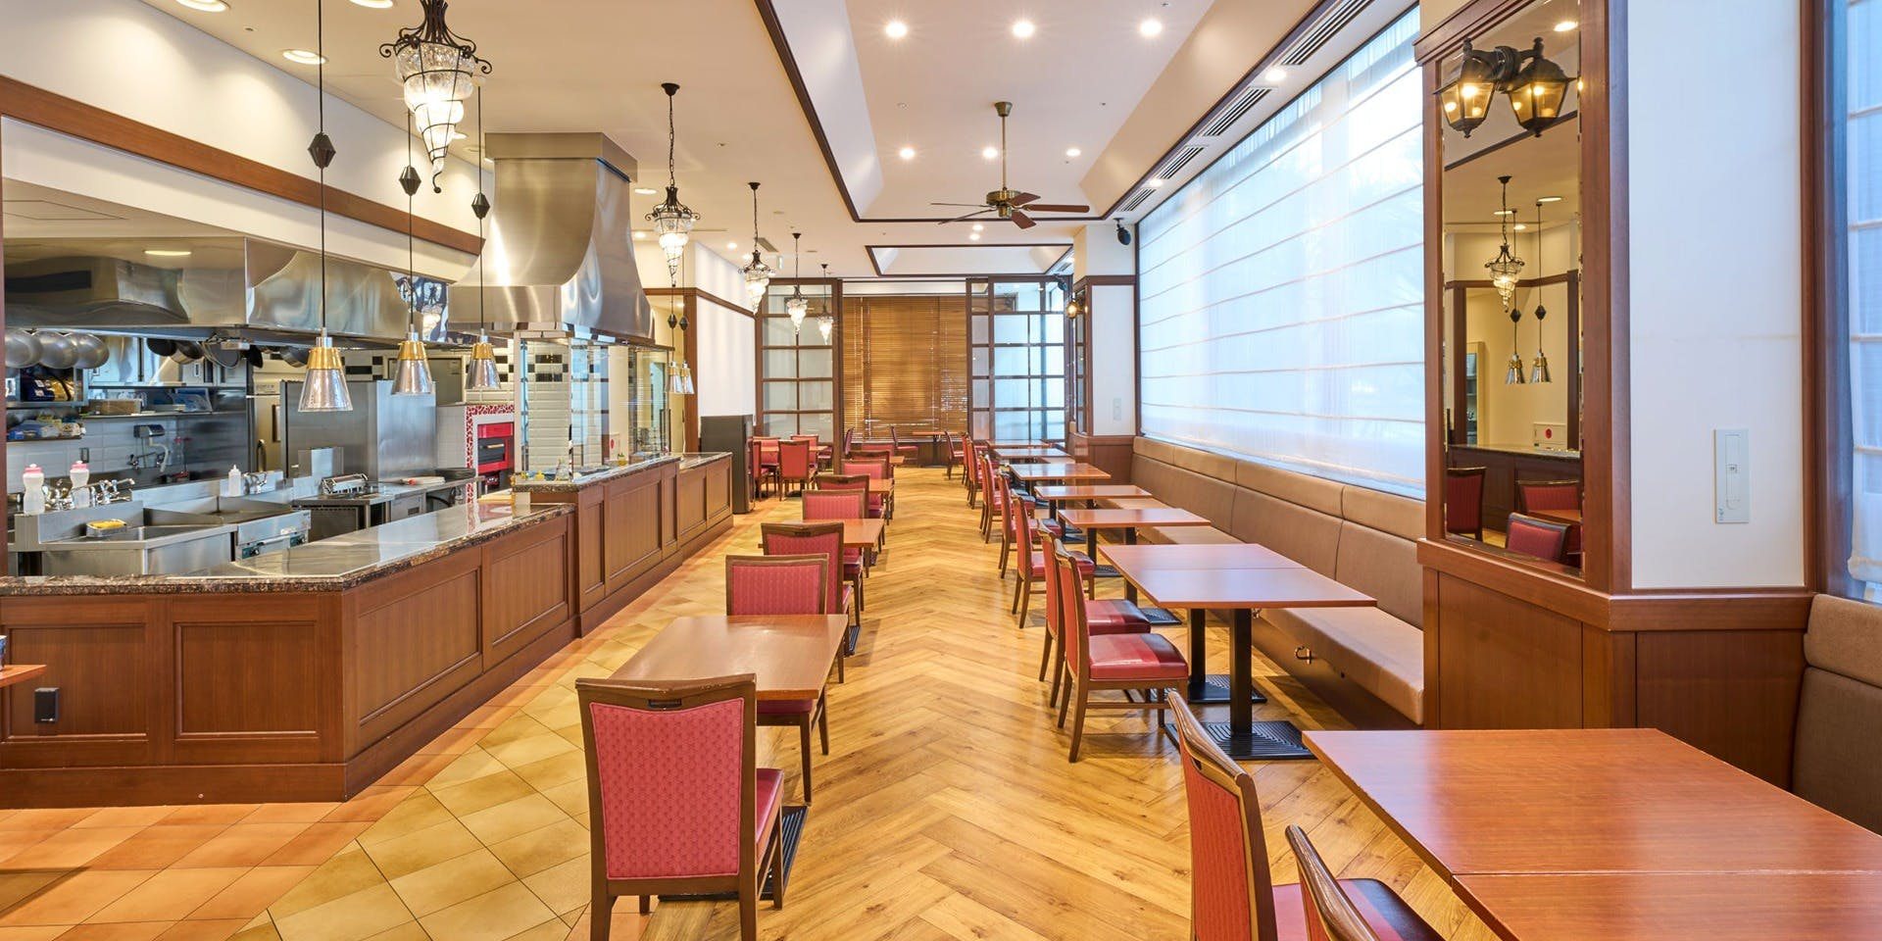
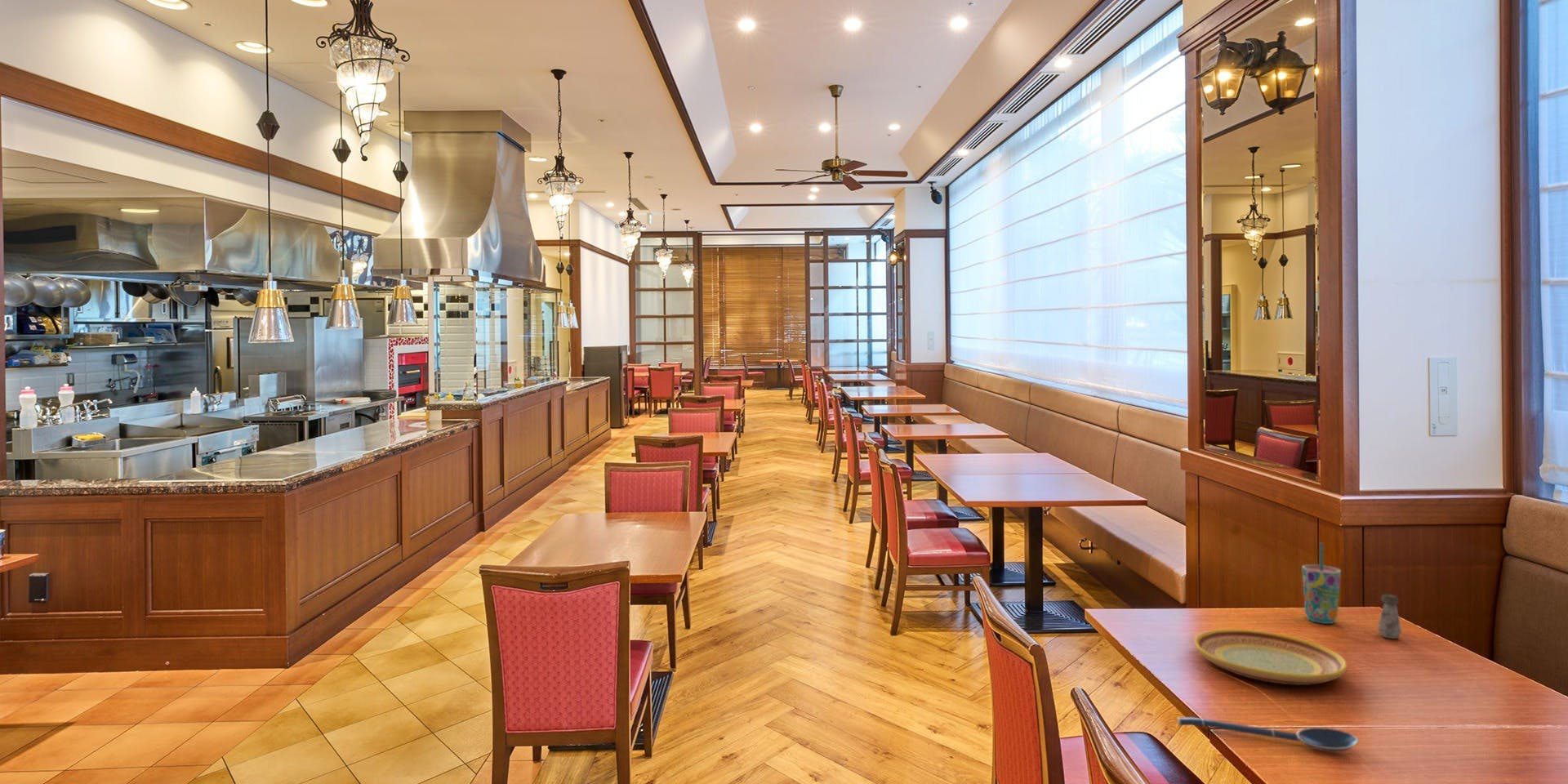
+ cup (1321, 581)
+ spoon (1263, 728)
+ salt shaker (1389, 616)
+ plate (1267, 658)
